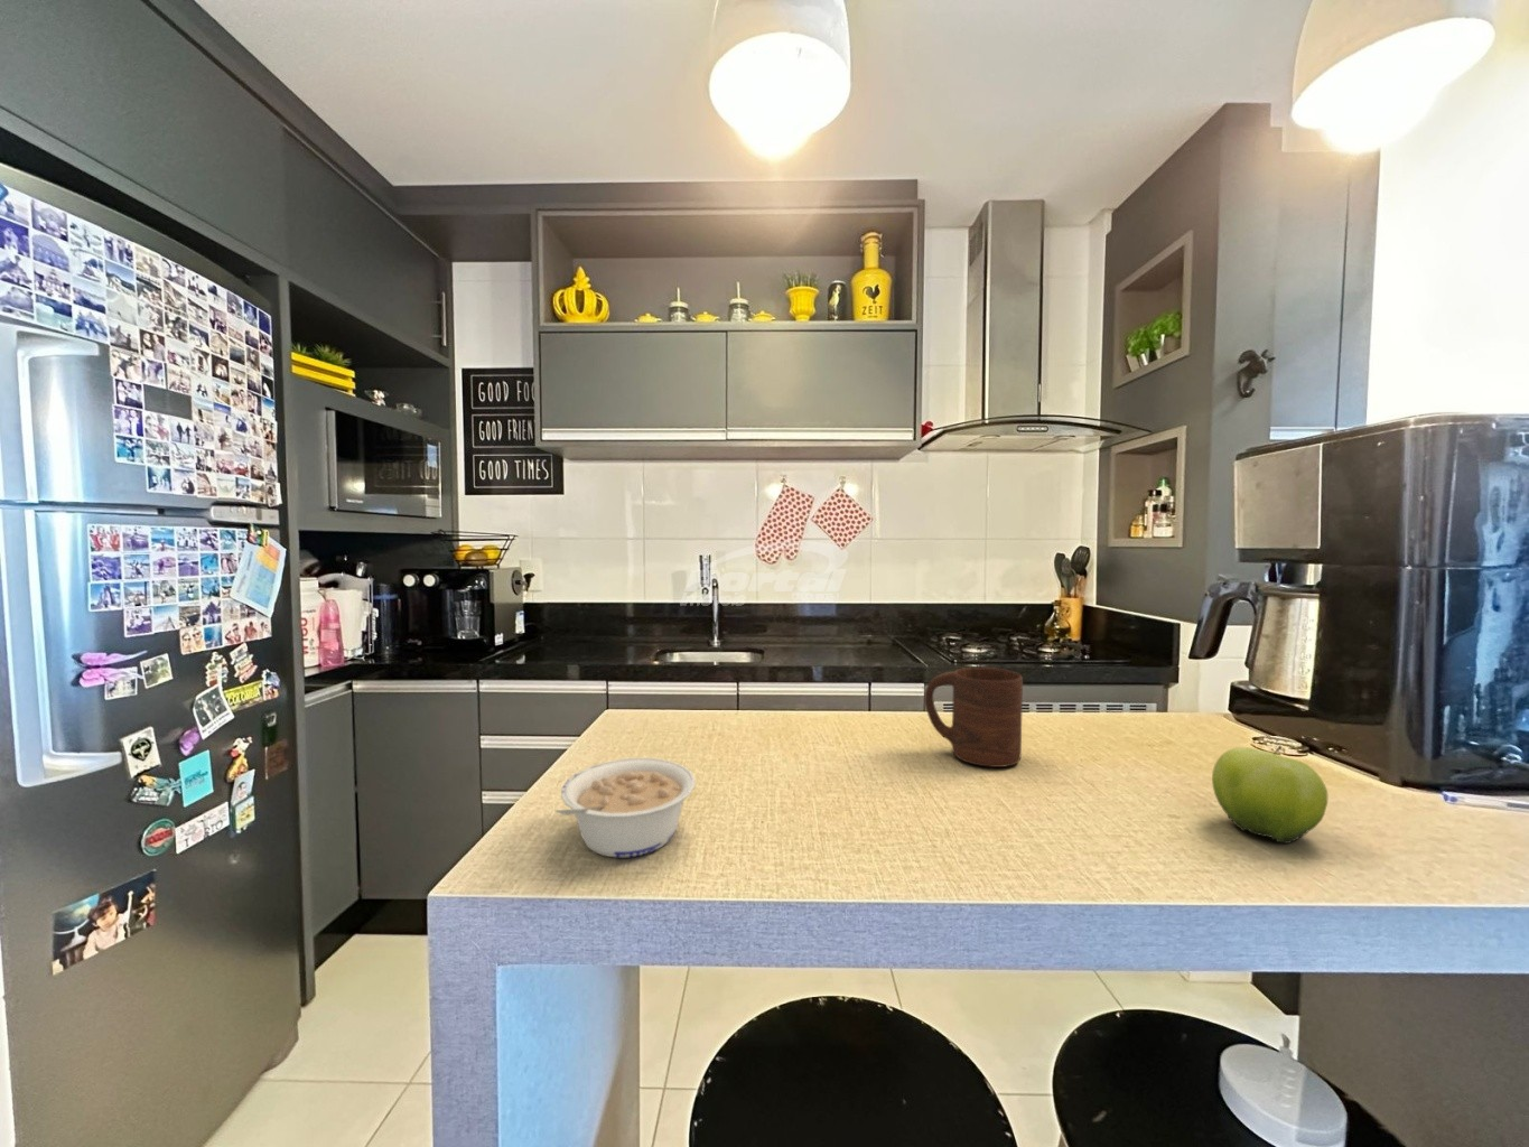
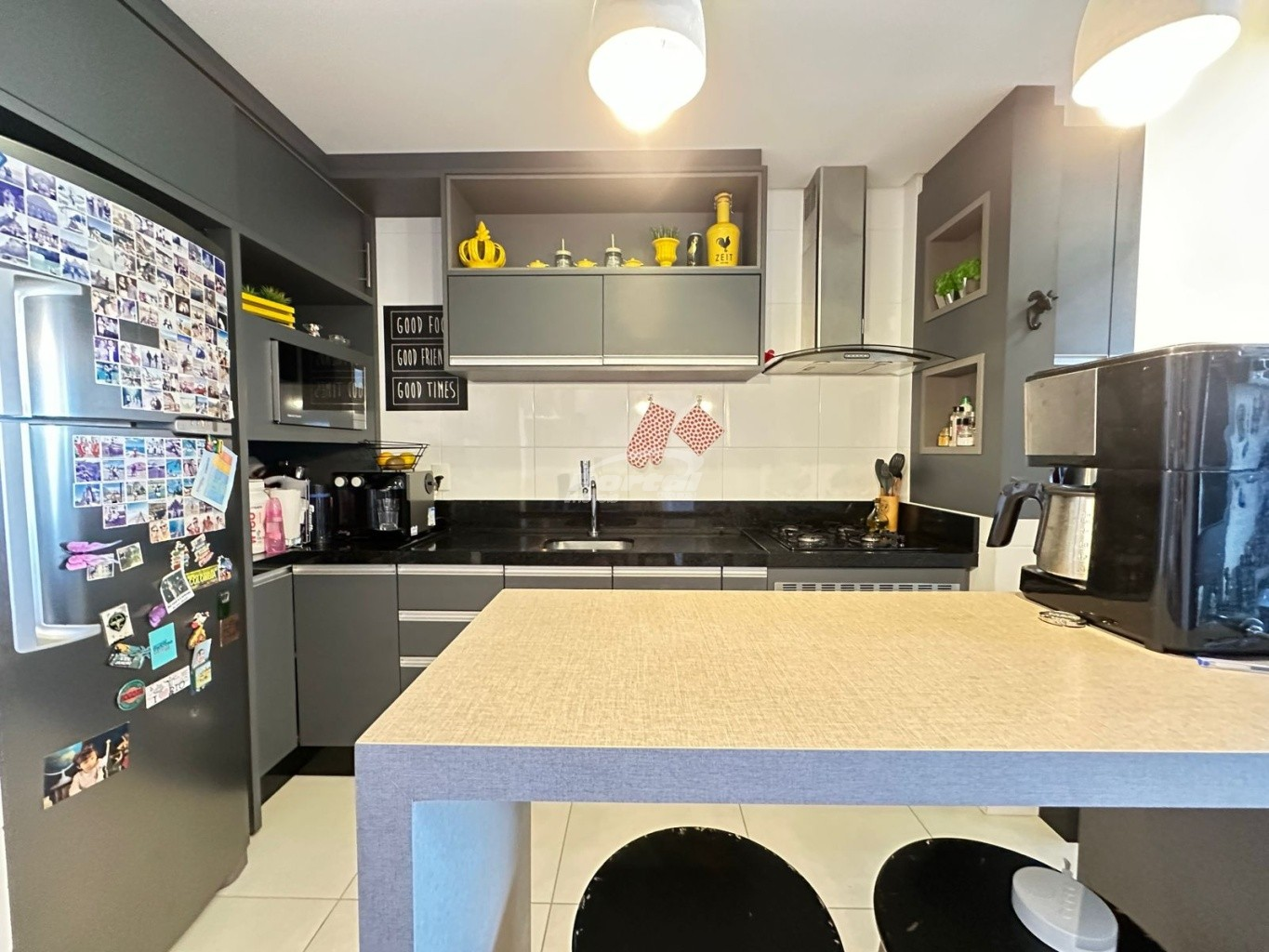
- legume (629, 805)
- cup (976, 714)
- fruit (1266, 788)
